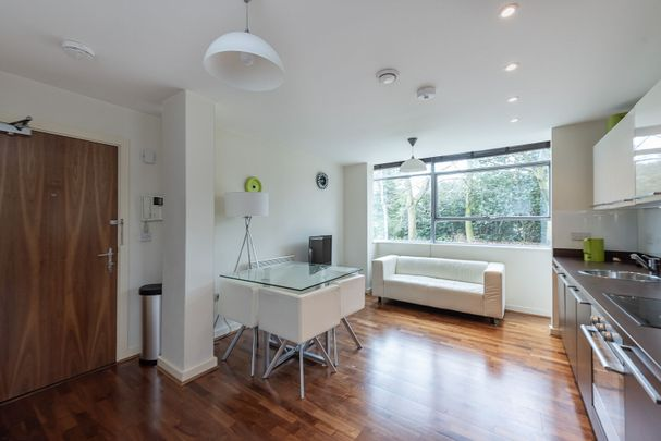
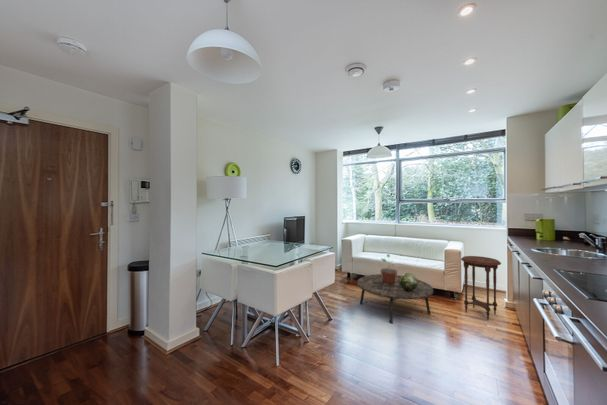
+ decorative sphere (408, 281)
+ side table (474, 286)
+ coffee table (393, 296)
+ potted plant (388, 269)
